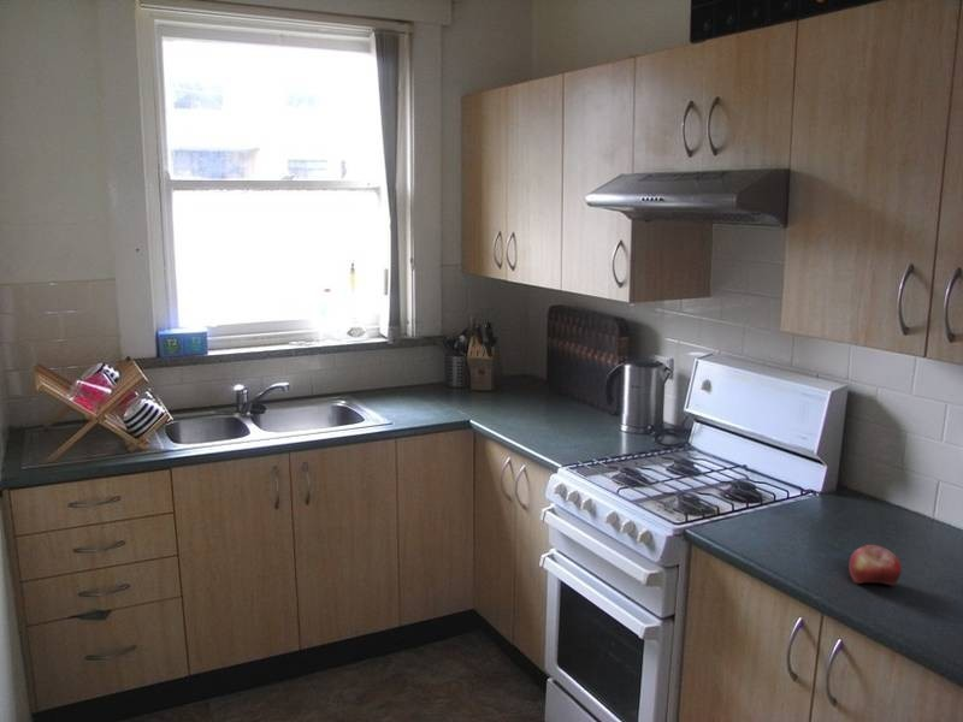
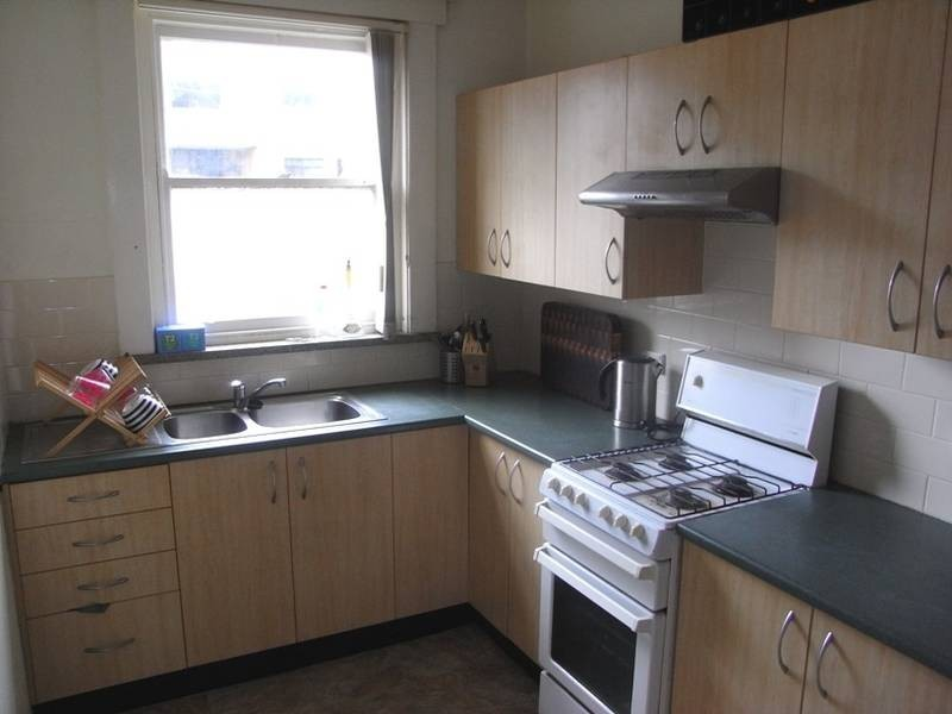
- fruit (874, 566)
